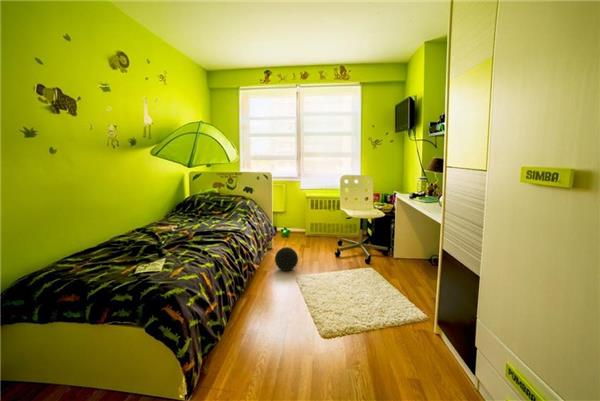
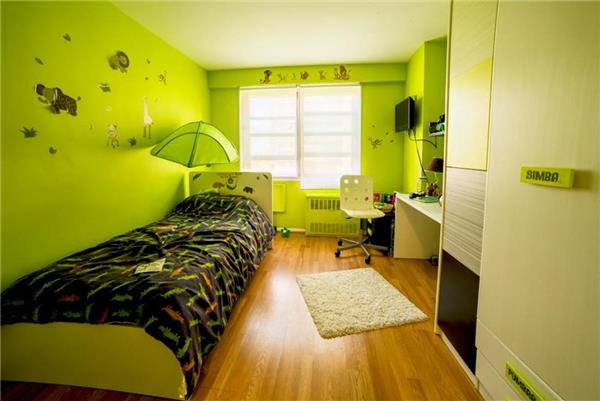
- ball (286, 259)
